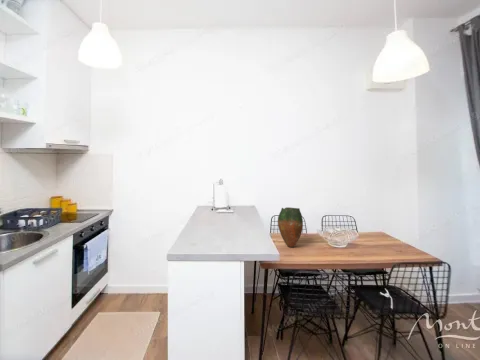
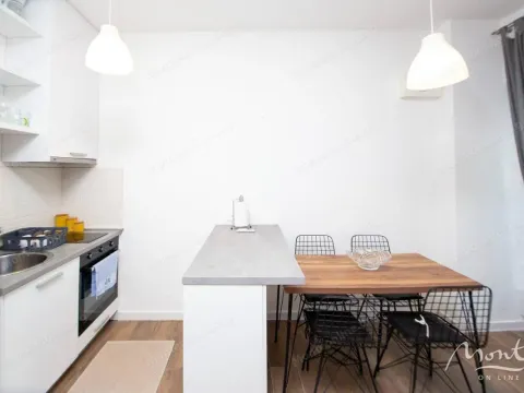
- vase (290, 226)
